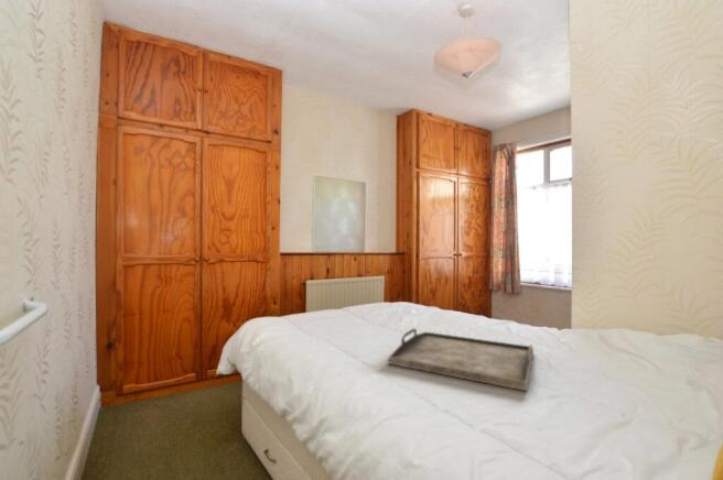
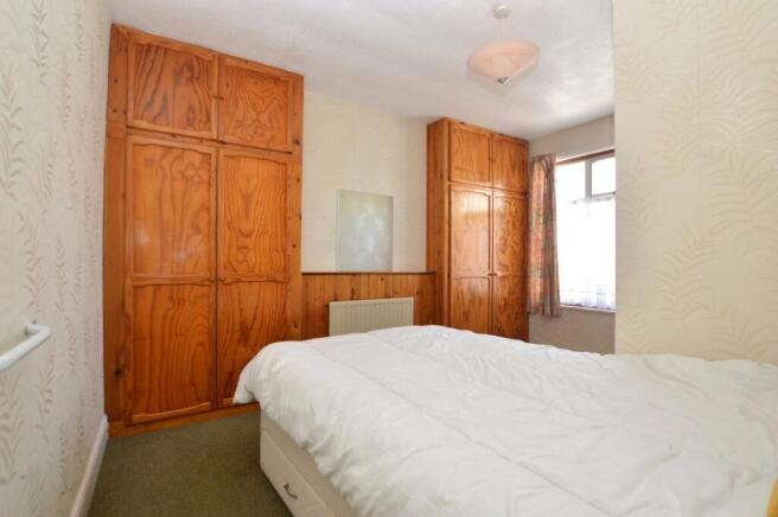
- serving tray (464, 348)
